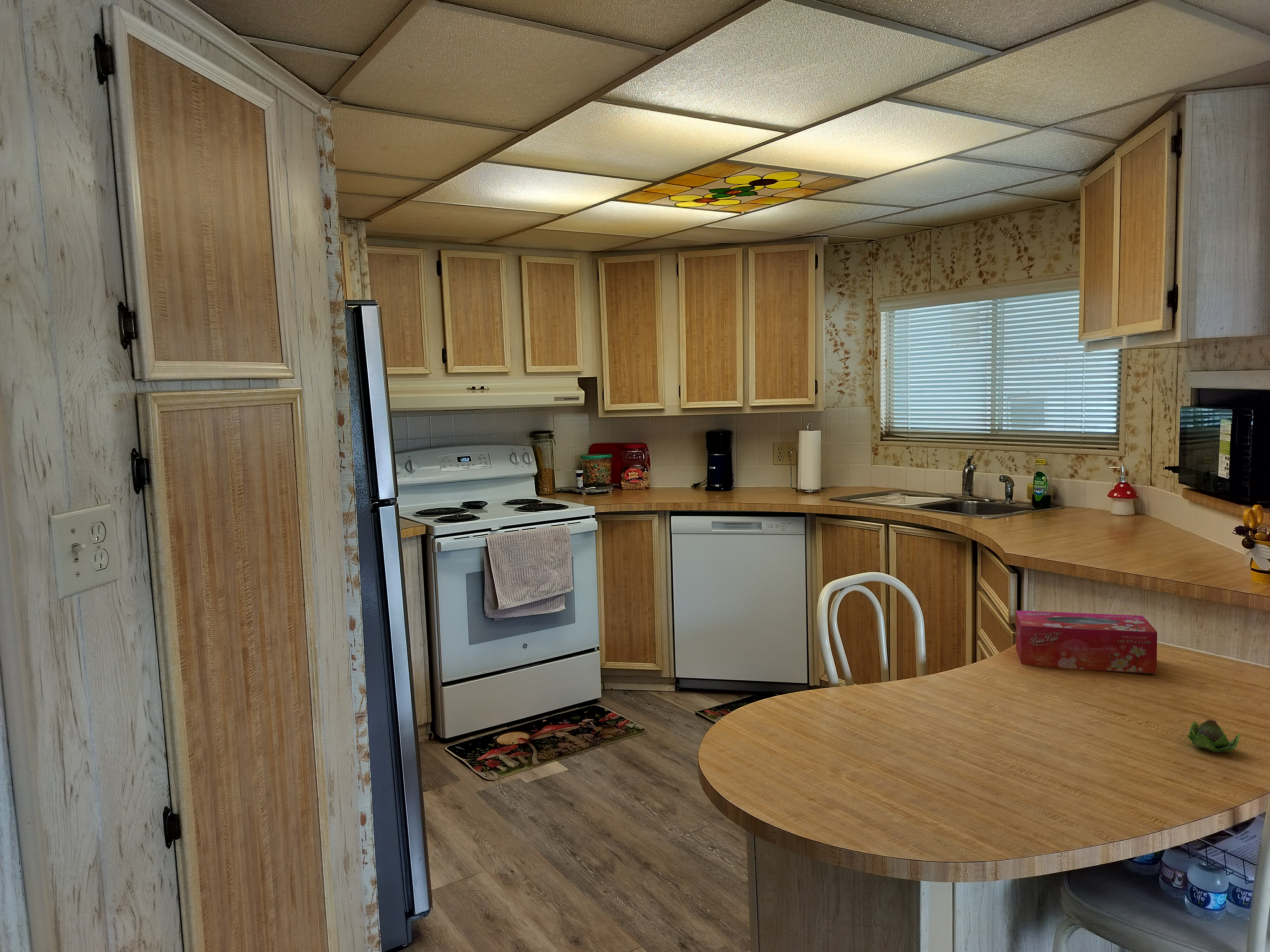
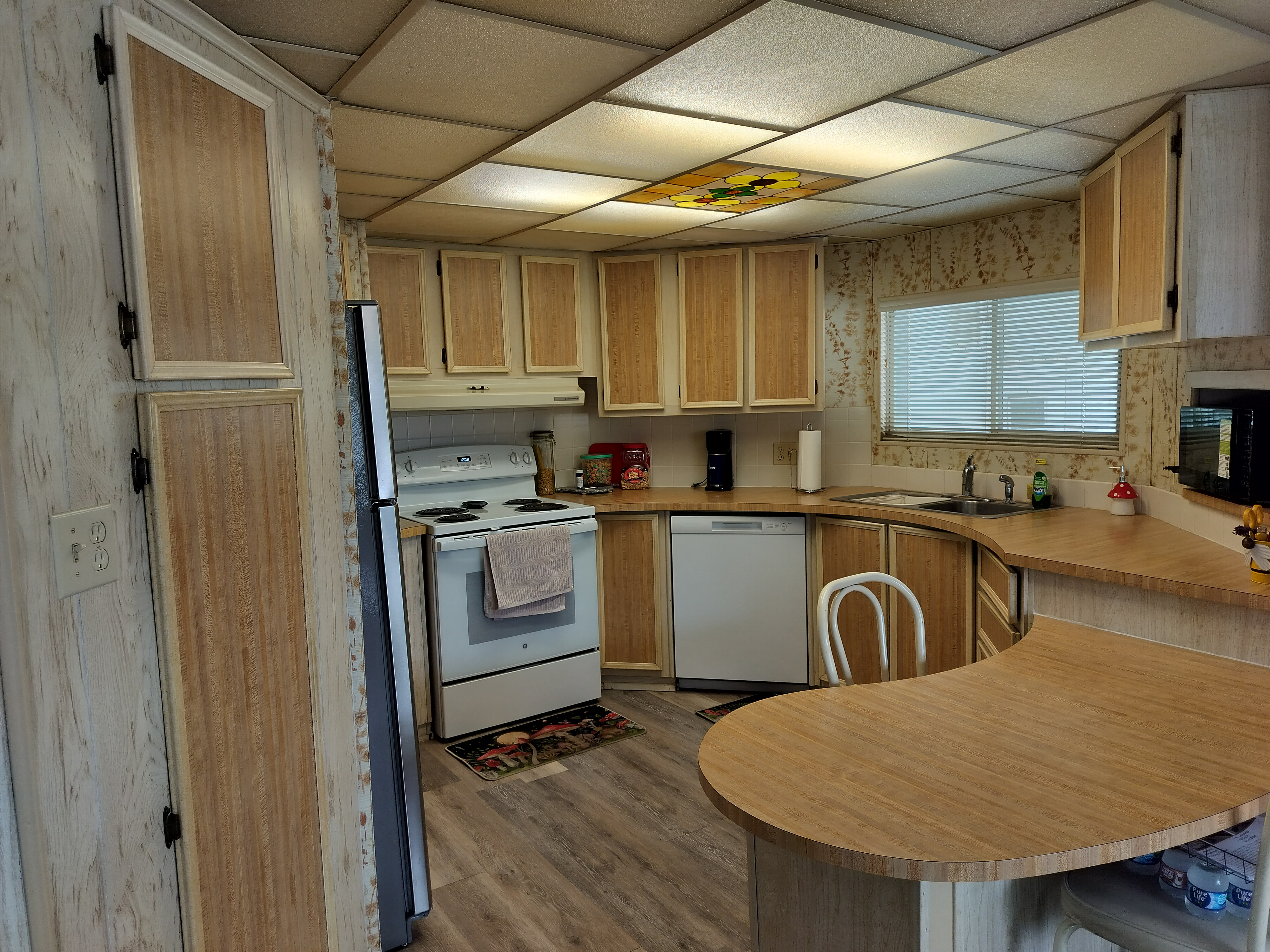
- fruit (1212, 734)
- tissue box (1082, 640)
